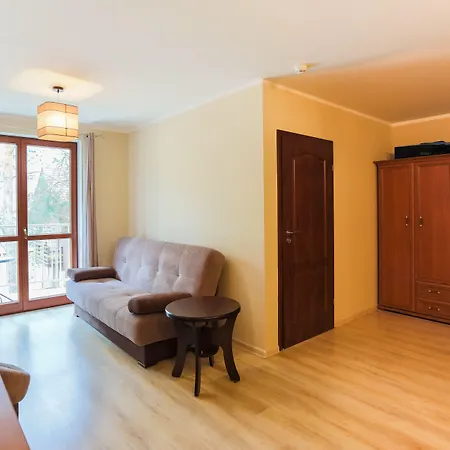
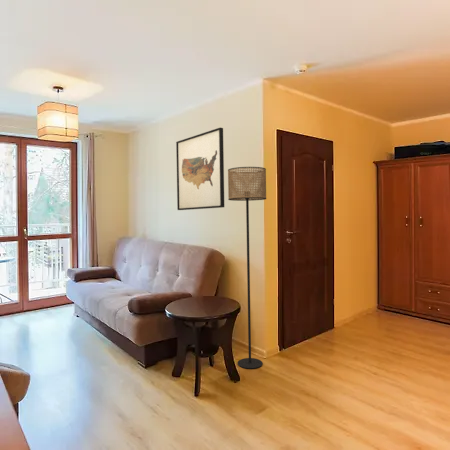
+ floor lamp (248, 266)
+ wall art (198, 172)
